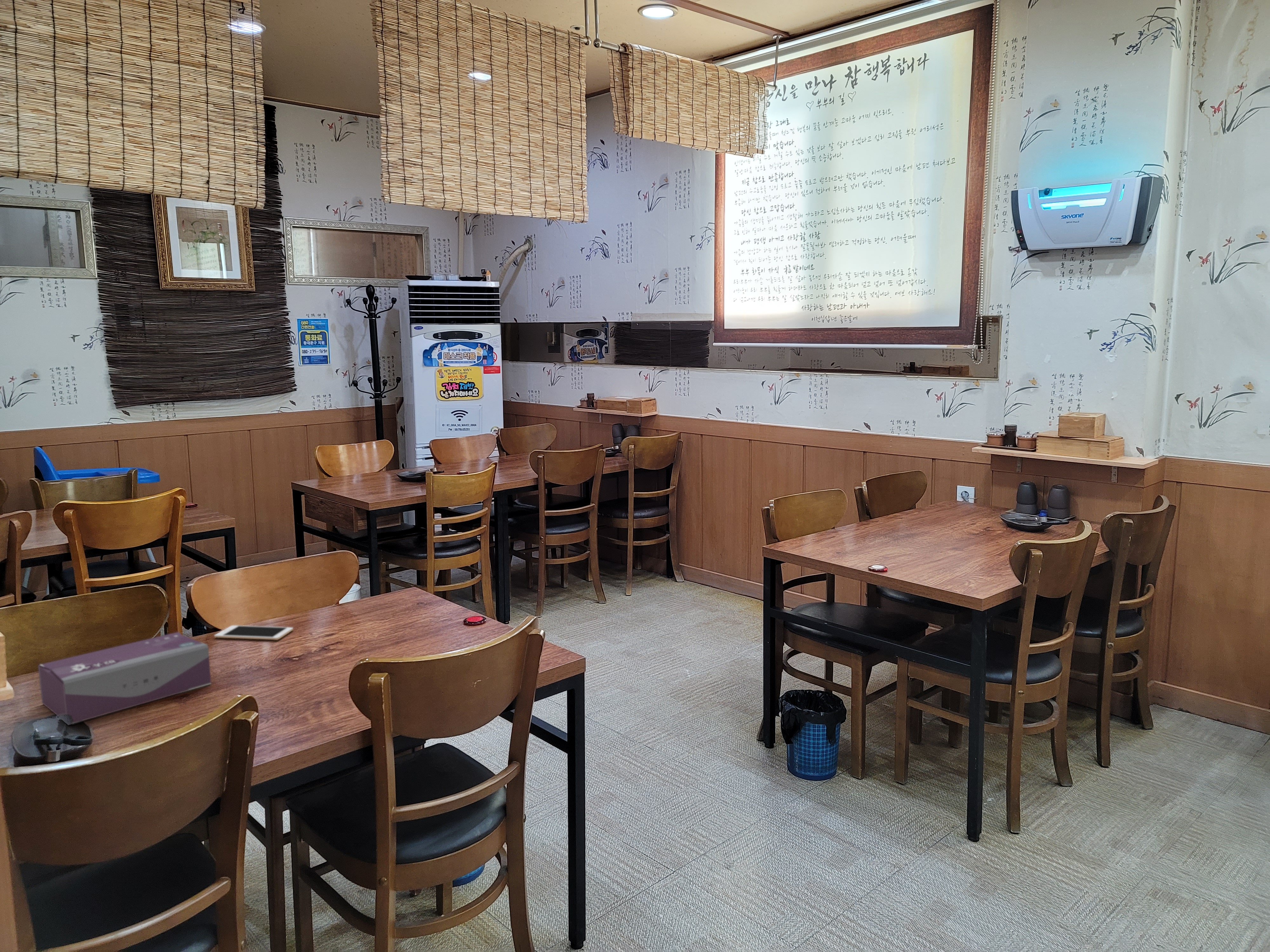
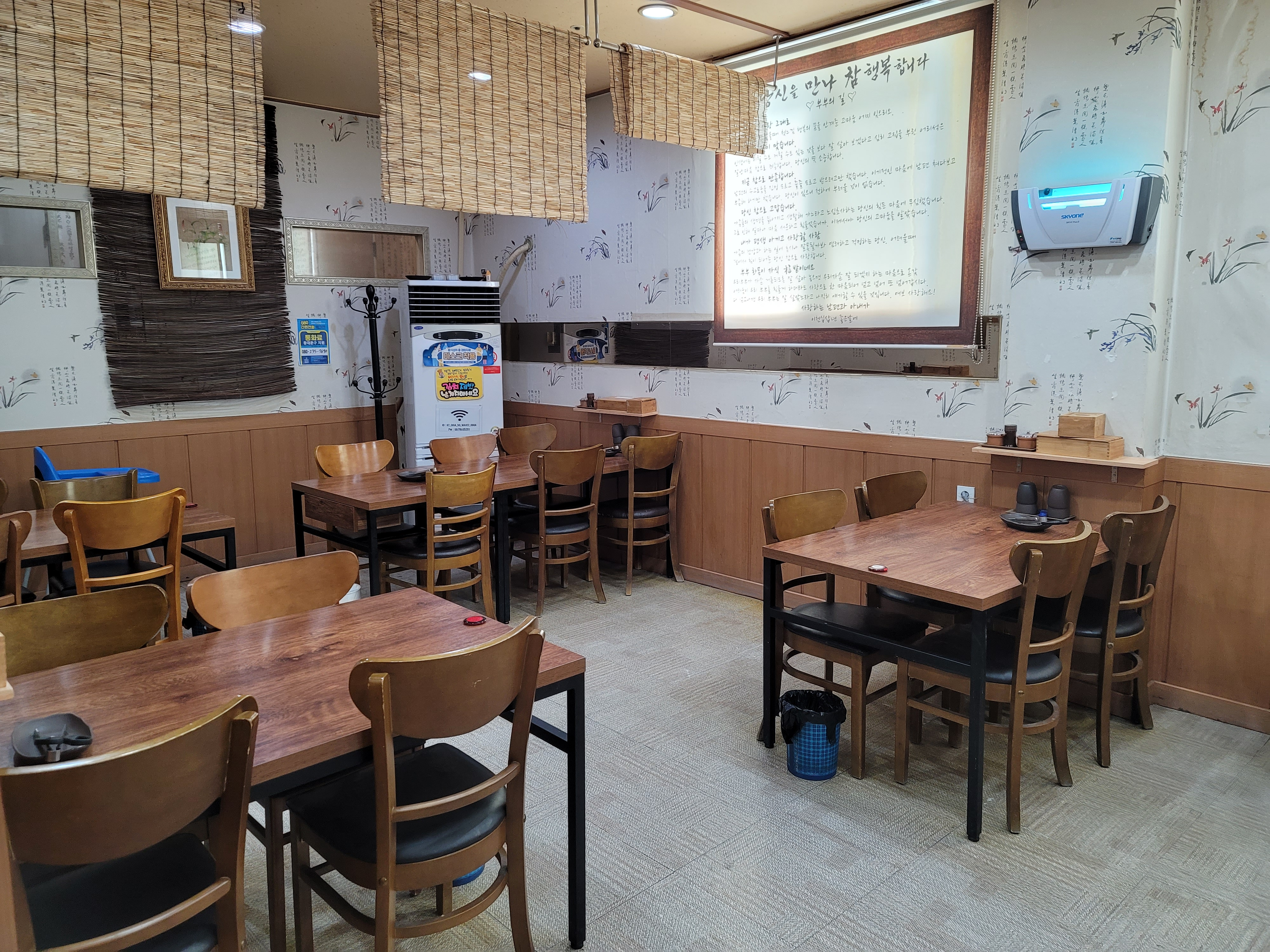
- cell phone (254, 632)
- tissue box (127, 673)
